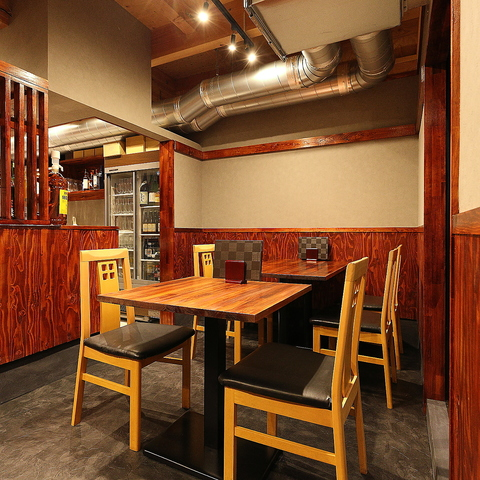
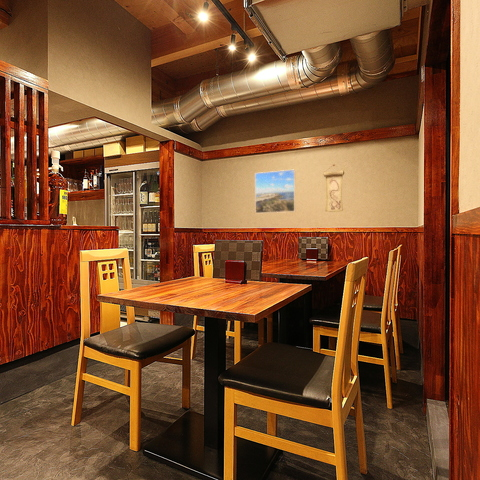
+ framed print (274, 192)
+ wall scroll (333, 187)
